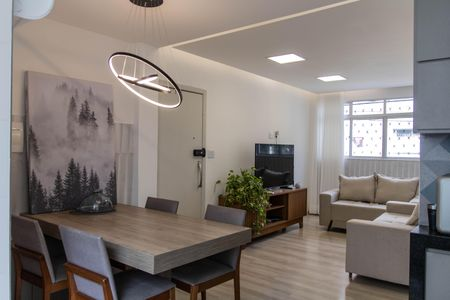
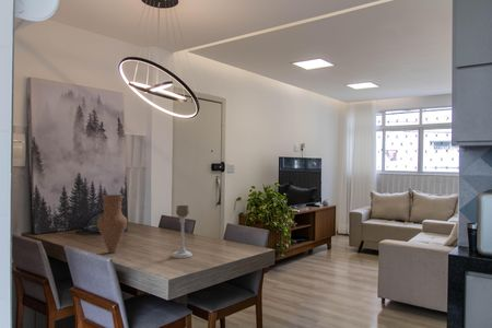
+ vase (112, 223)
+ candle holder (181, 231)
